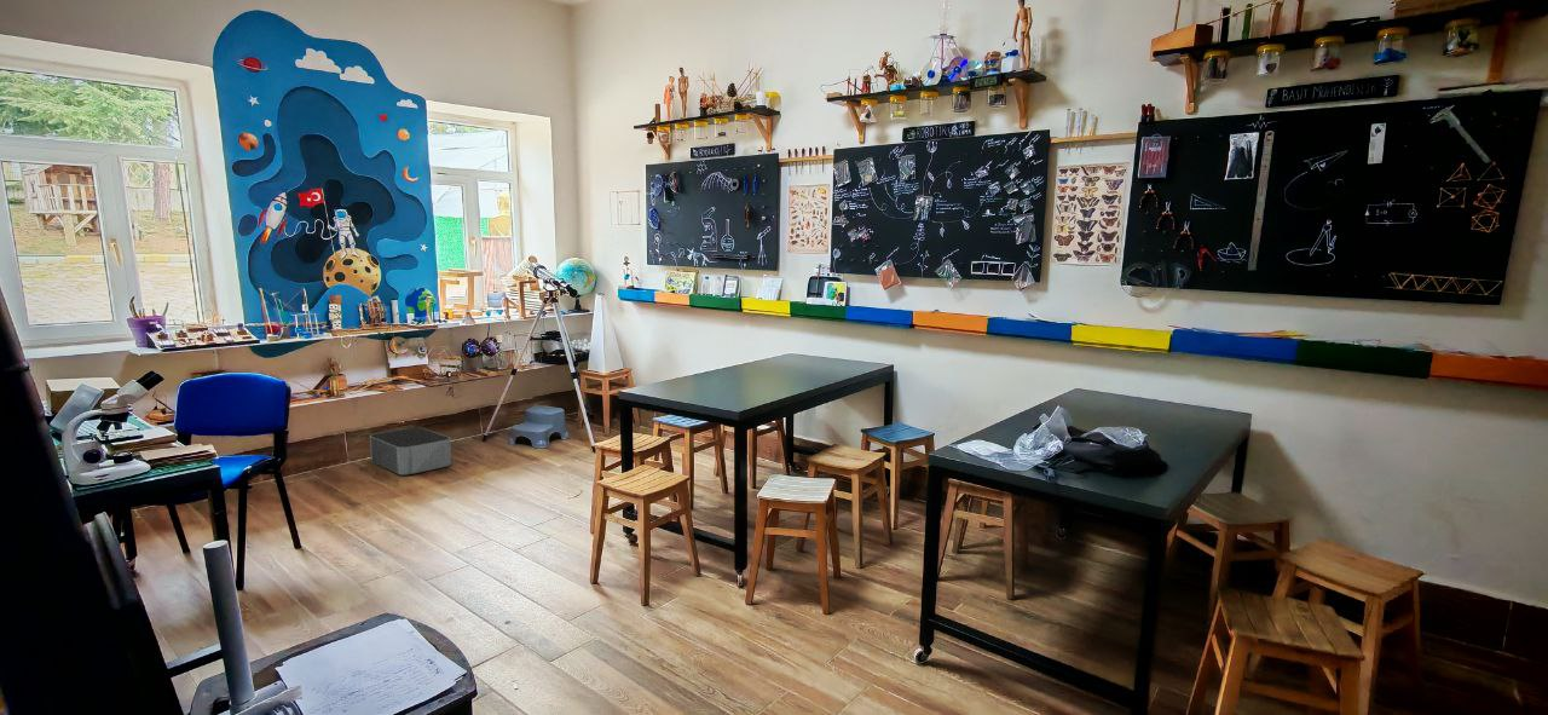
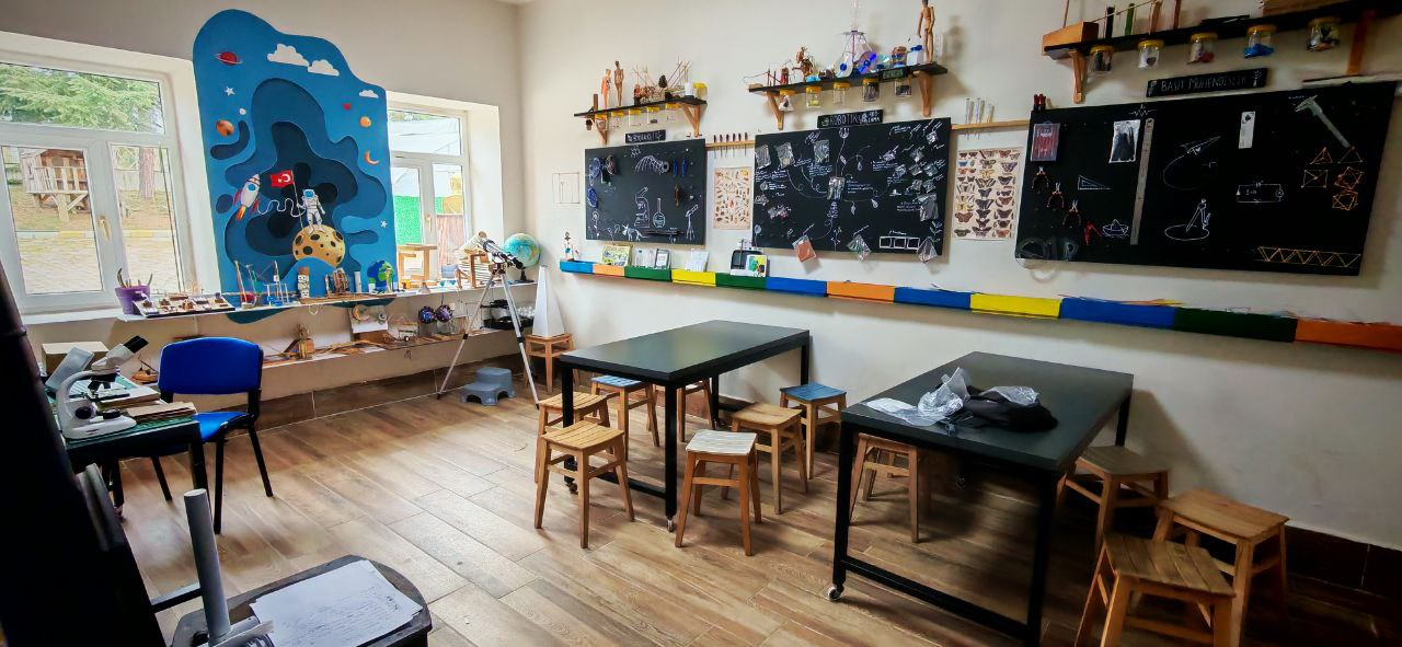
- storage bin (410, 449)
